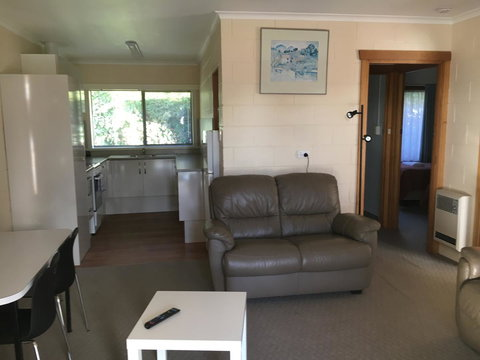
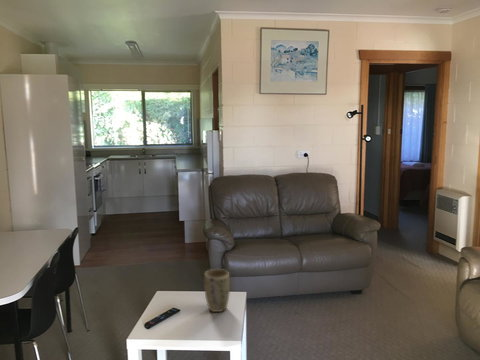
+ plant pot (217, 290)
